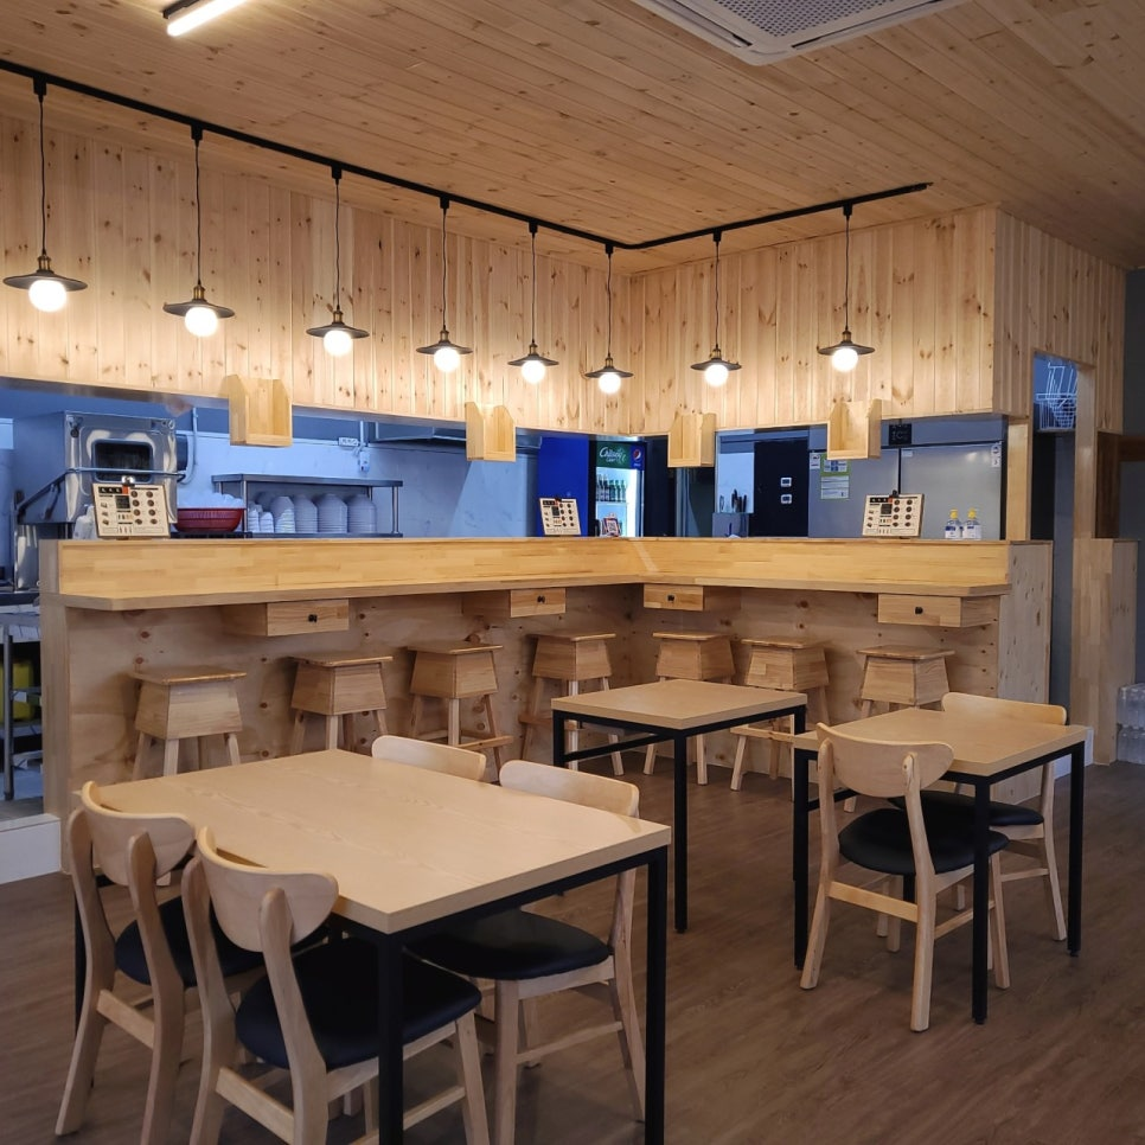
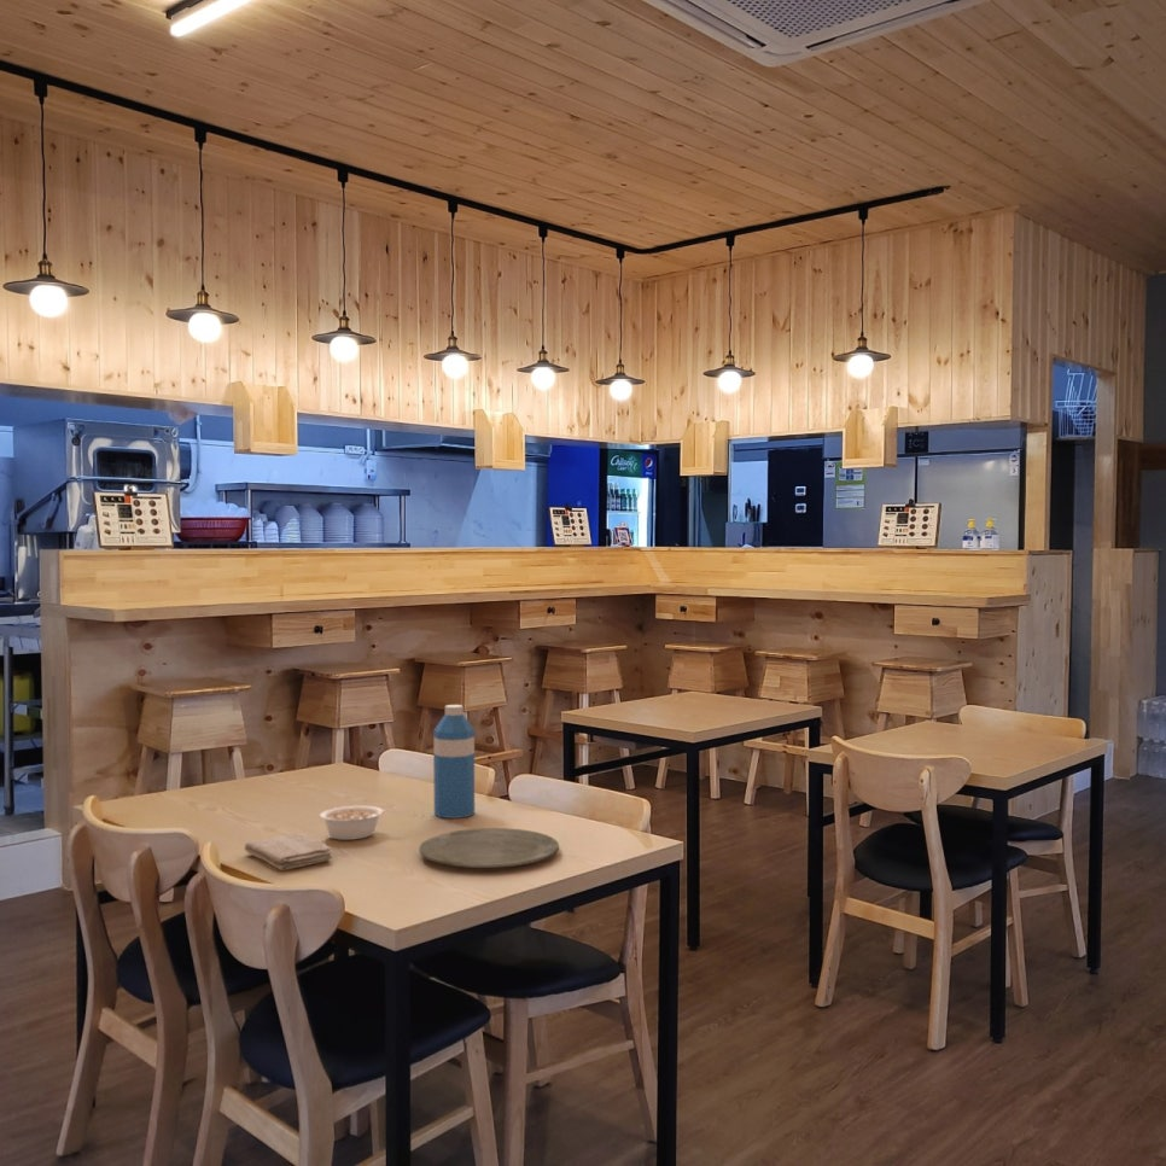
+ washcloth (288, 849)
+ plate (489, 849)
+ legume (354, 821)
+ water bottle (454, 759)
